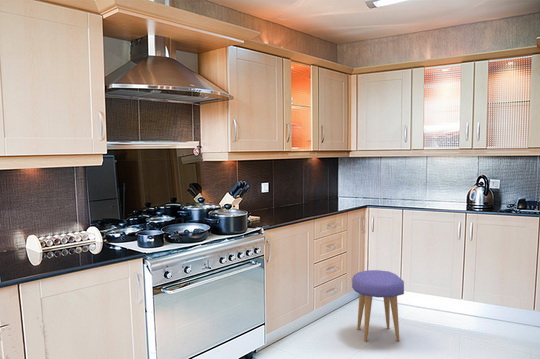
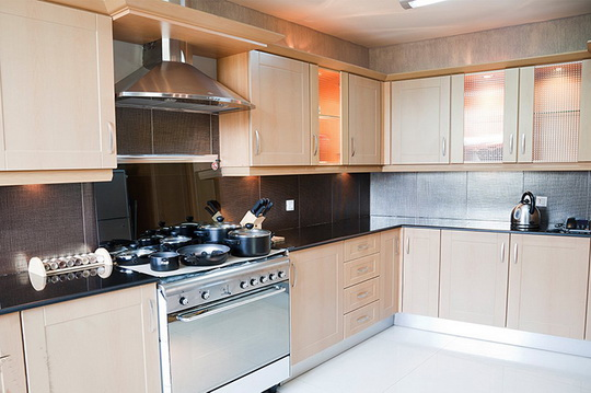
- stool (371, 304)
